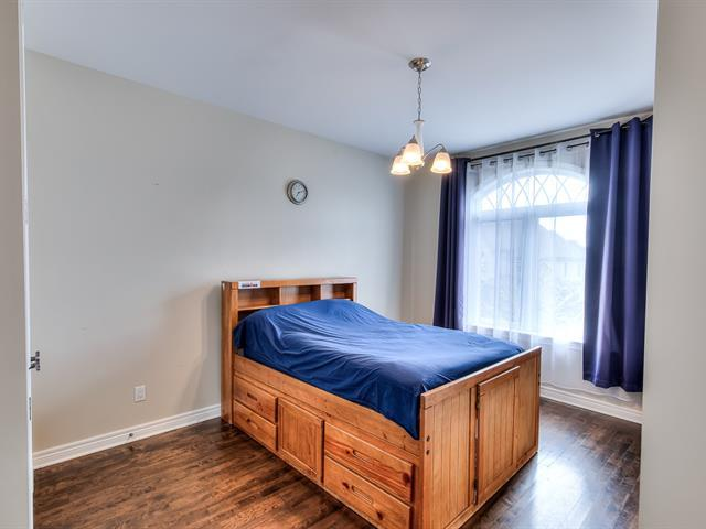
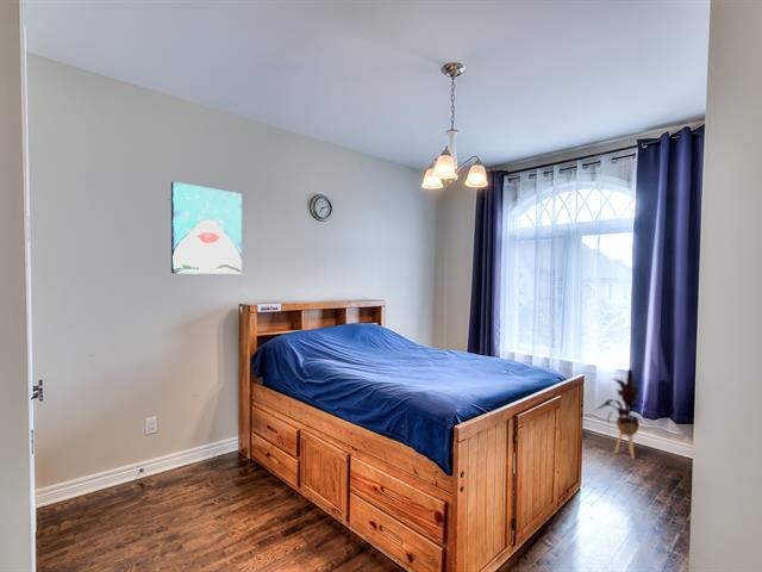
+ wall art (208, 231)
+ house plant (622, 410)
